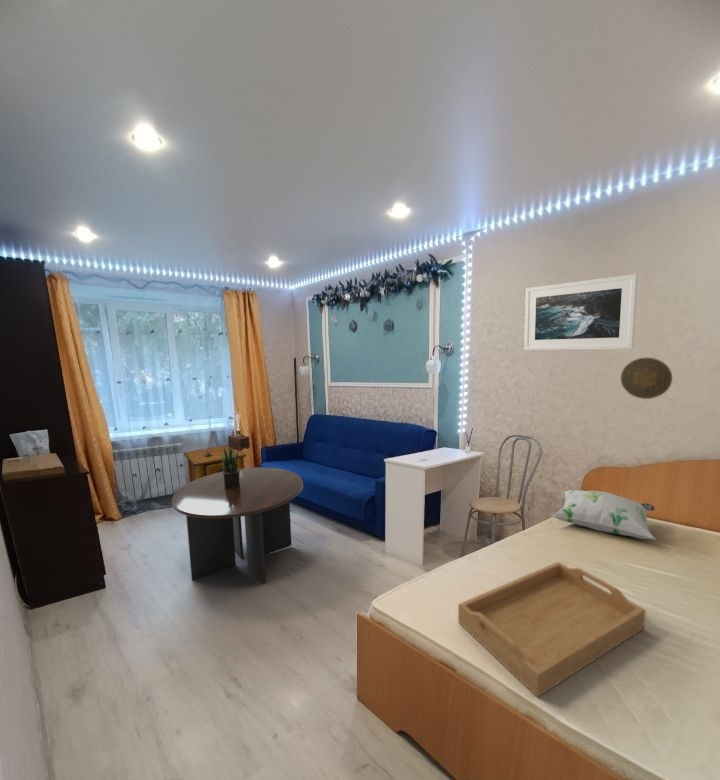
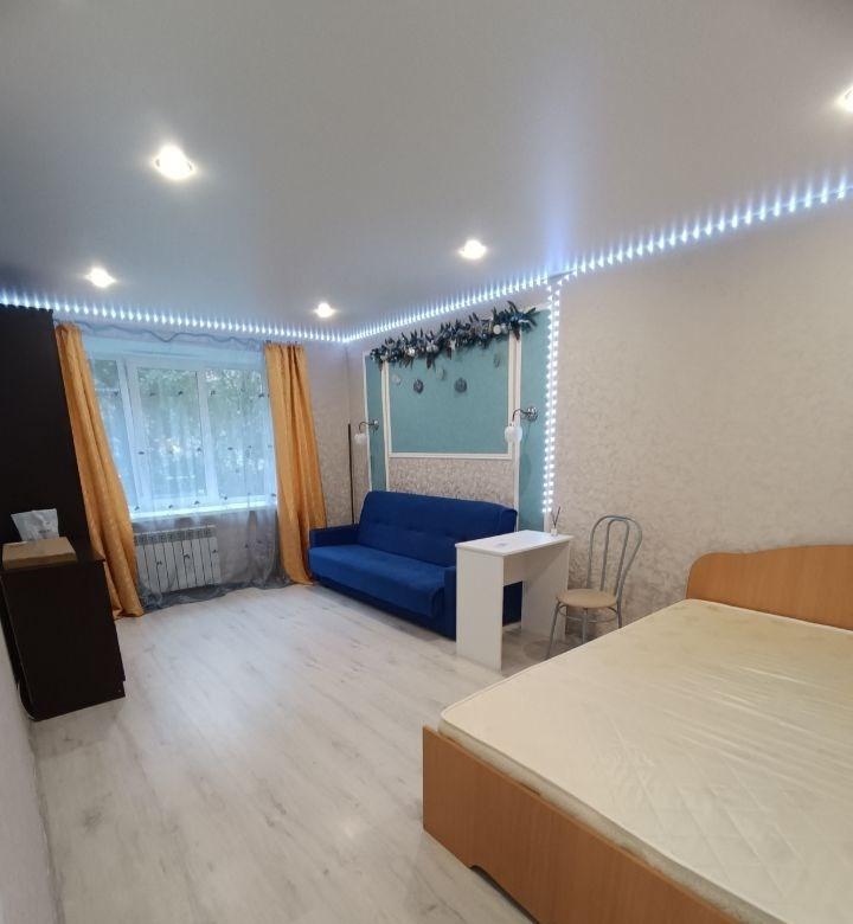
- decorative plate (645, 378)
- serving tray (549, 613)
- potted plant (230, 466)
- coffee table (245, 525)
- decorative pillow (604, 511)
- side table (214, 473)
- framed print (574, 316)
- table lamp (228, 436)
